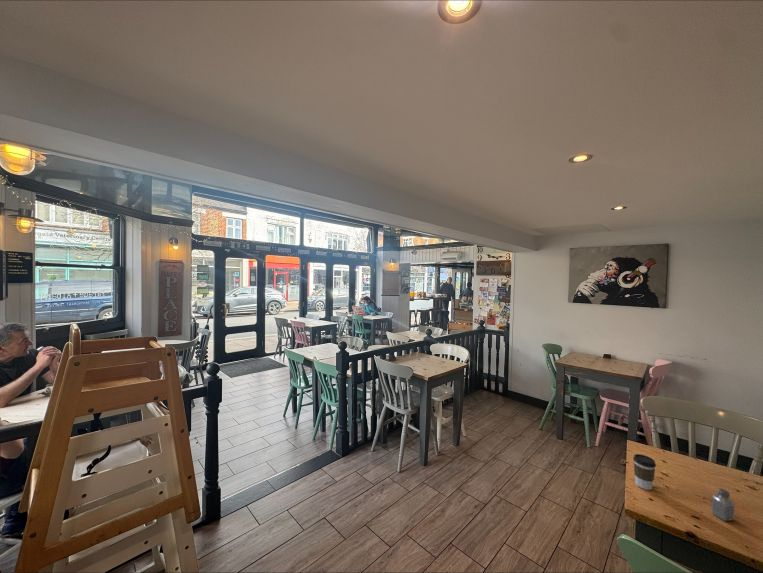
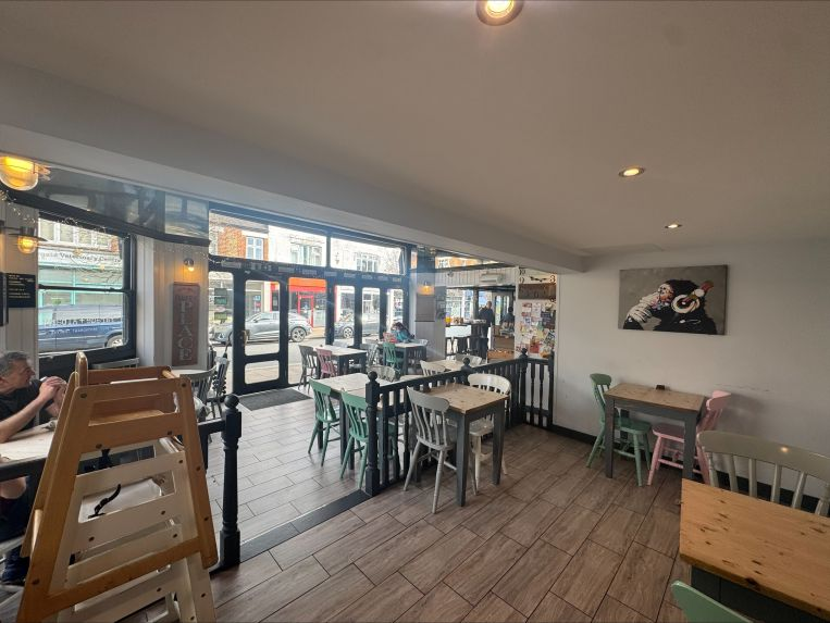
- coffee cup (644, 472)
- saltshaker (723, 503)
